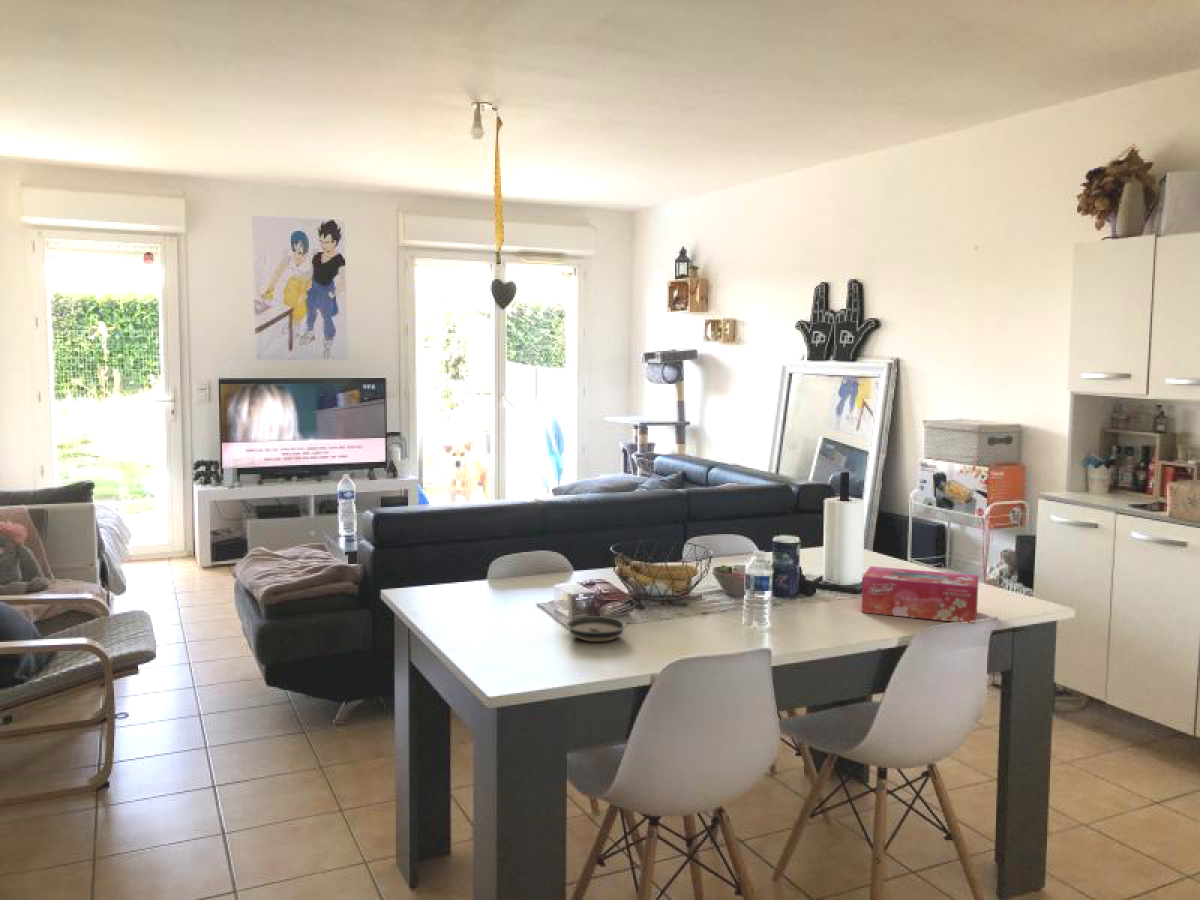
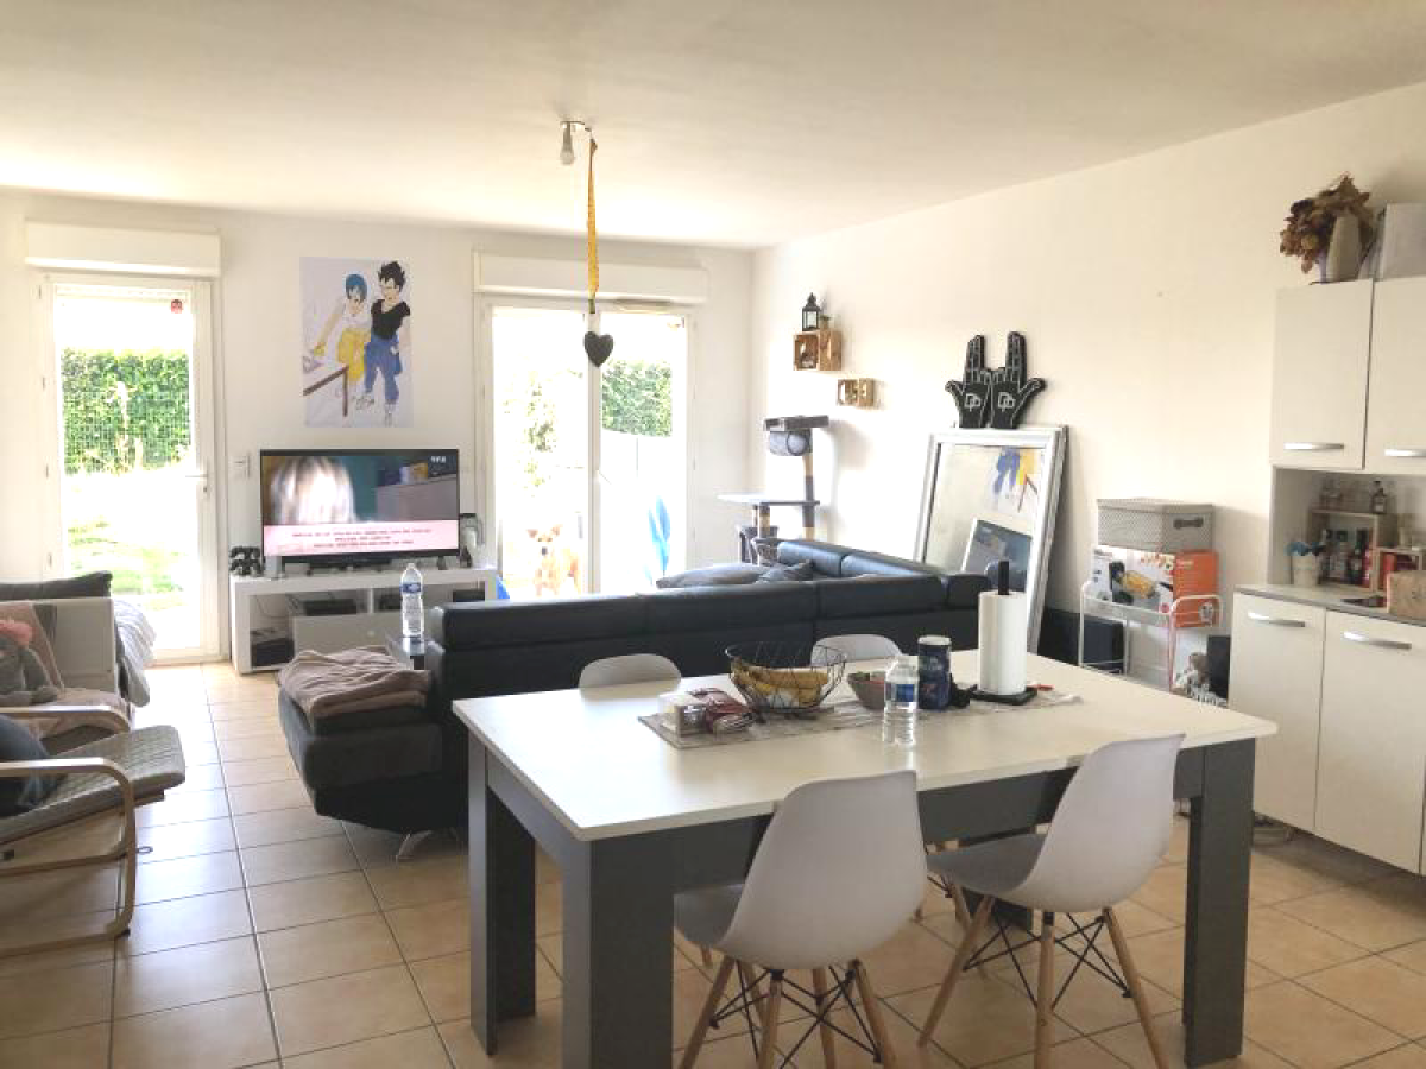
- tissue box (920, 593)
- saucer (596, 631)
